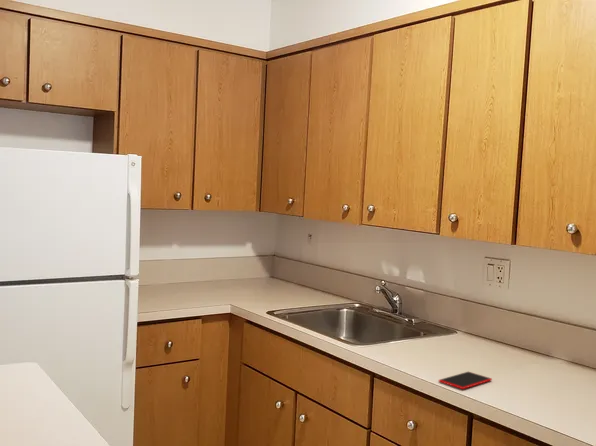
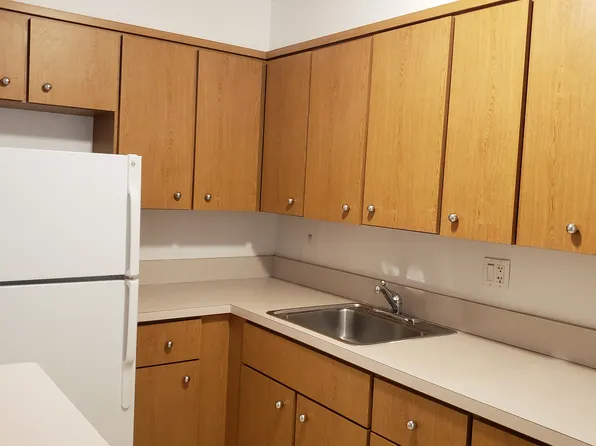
- smartphone (465, 379)
